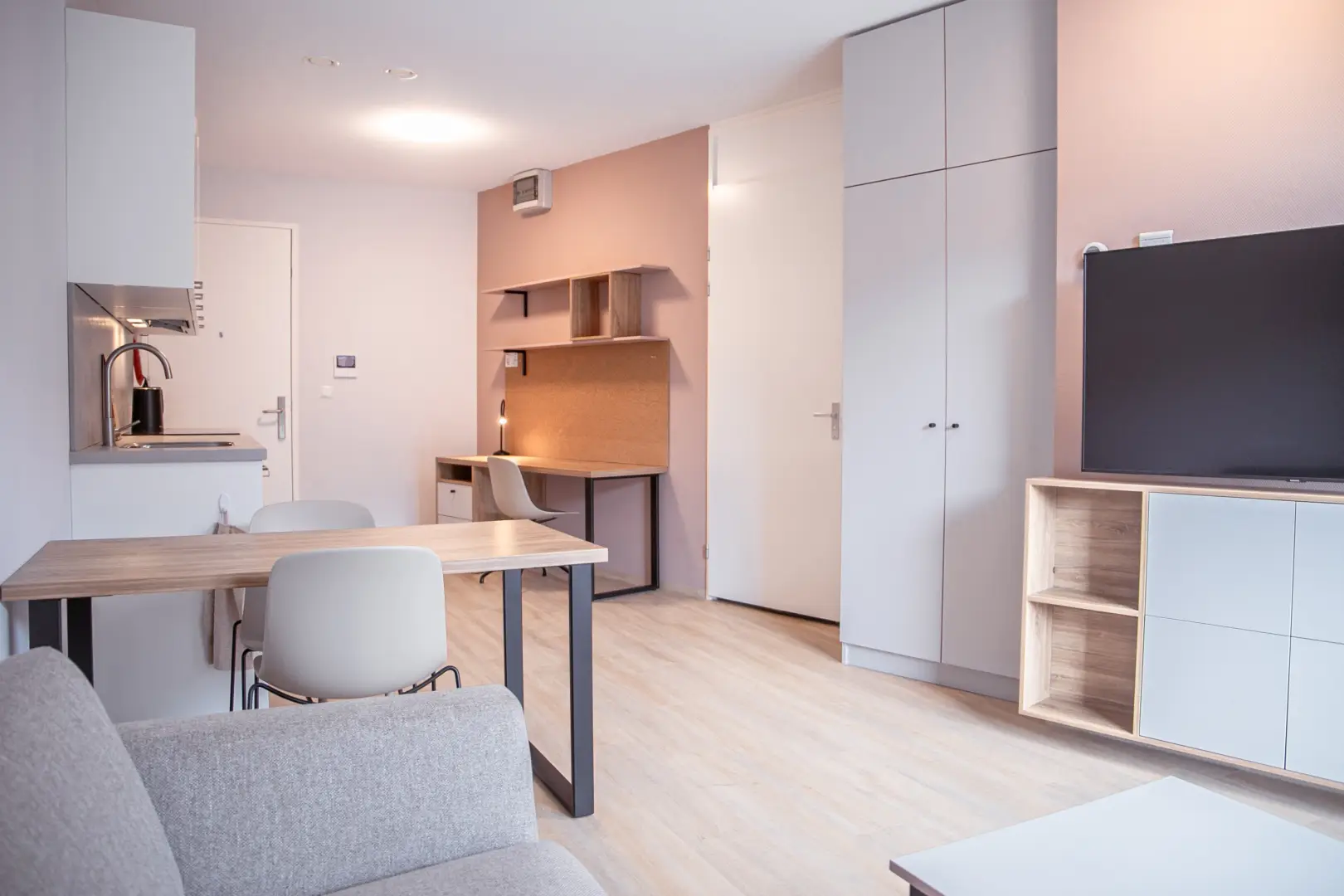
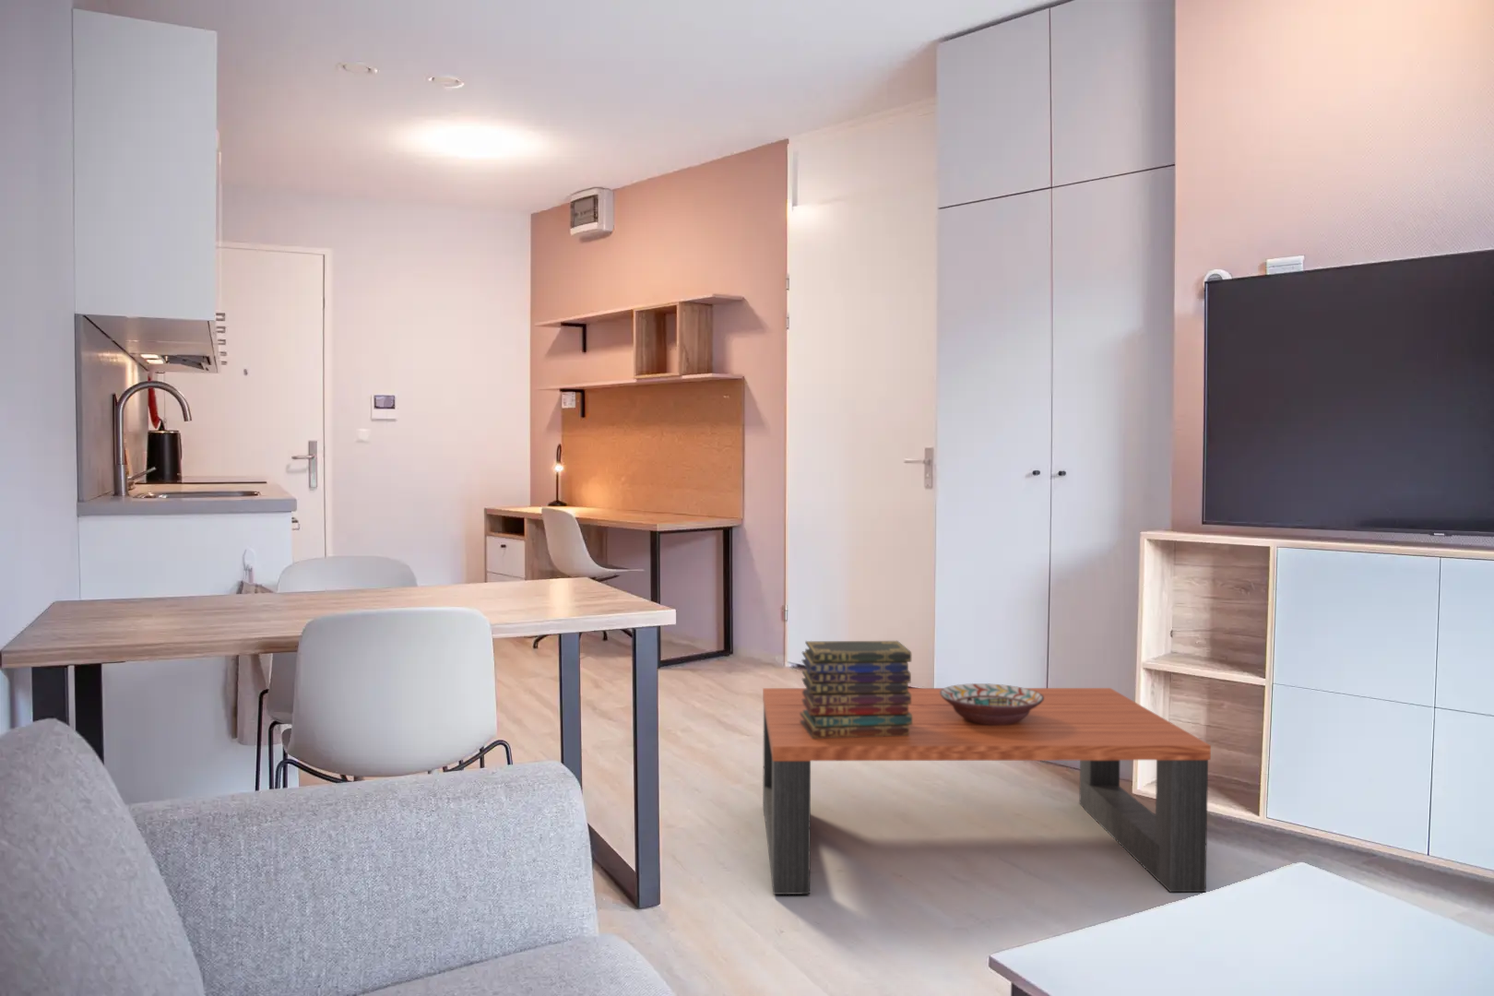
+ book stack (855, 686)
+ coffee table (960, 760)
+ decorative bowl (990, 706)
